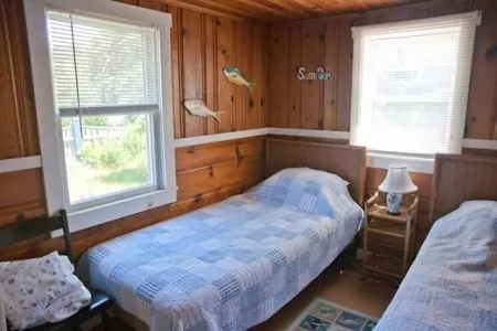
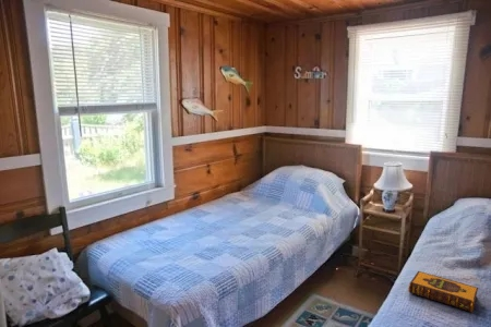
+ hardback book (442, 290)
